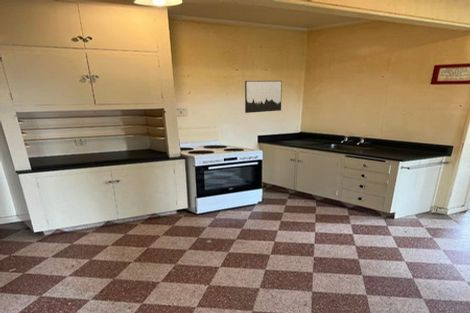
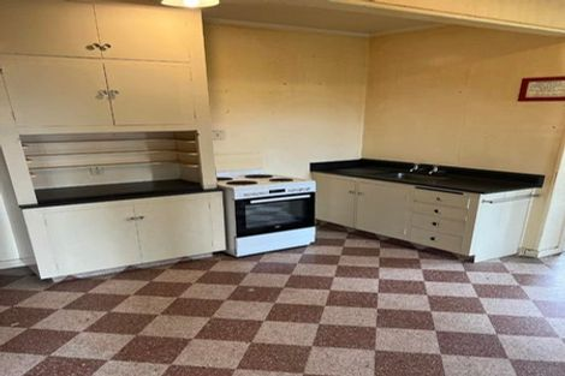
- wall art (263, 96)
